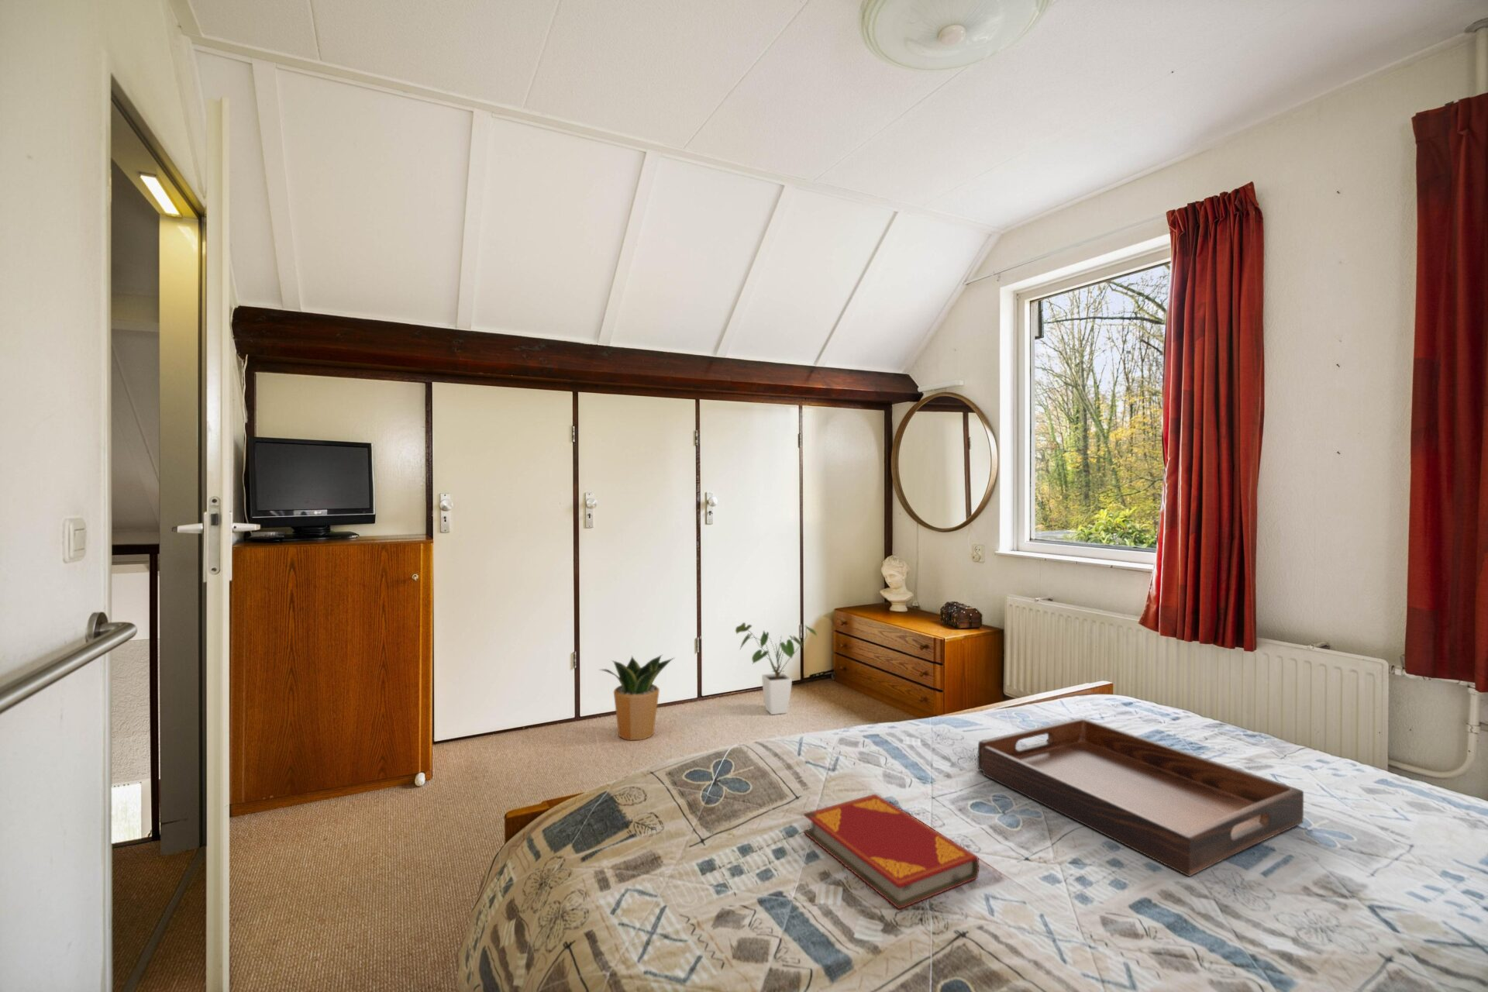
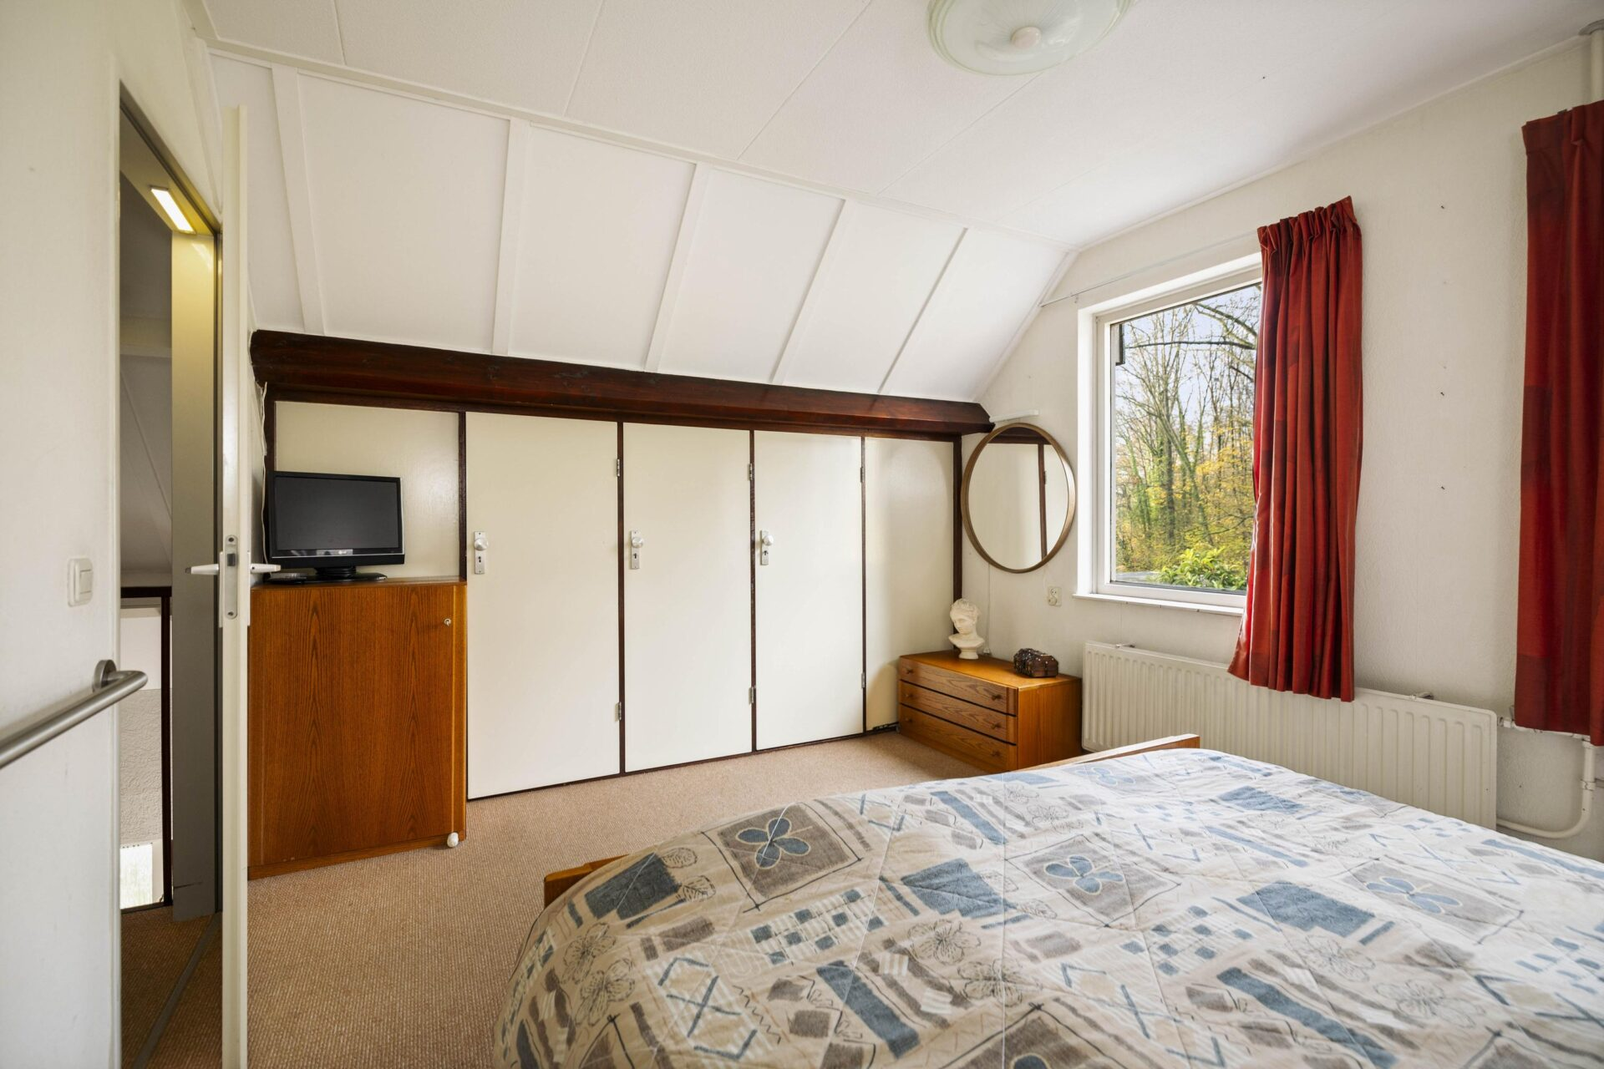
- serving tray (1124, 779)
- house plant (774, 665)
- potted plant (640, 695)
- hardback book (886, 844)
